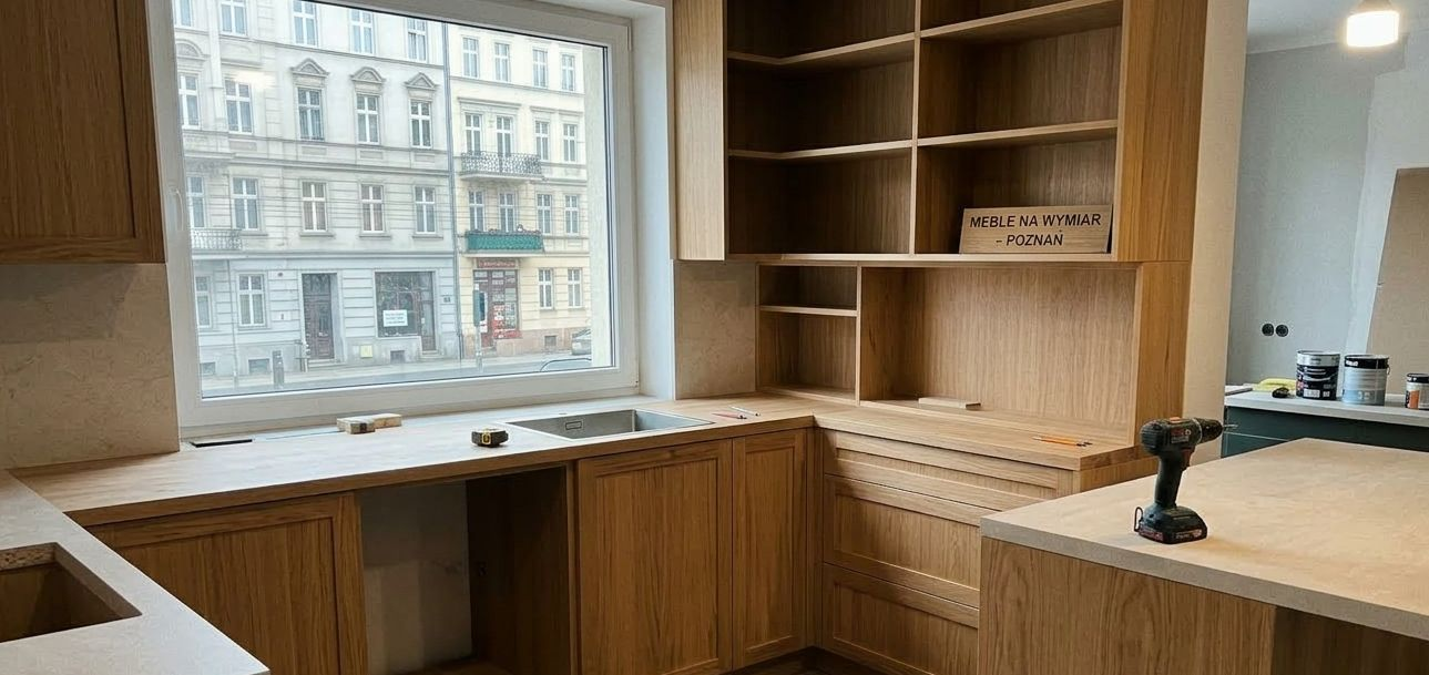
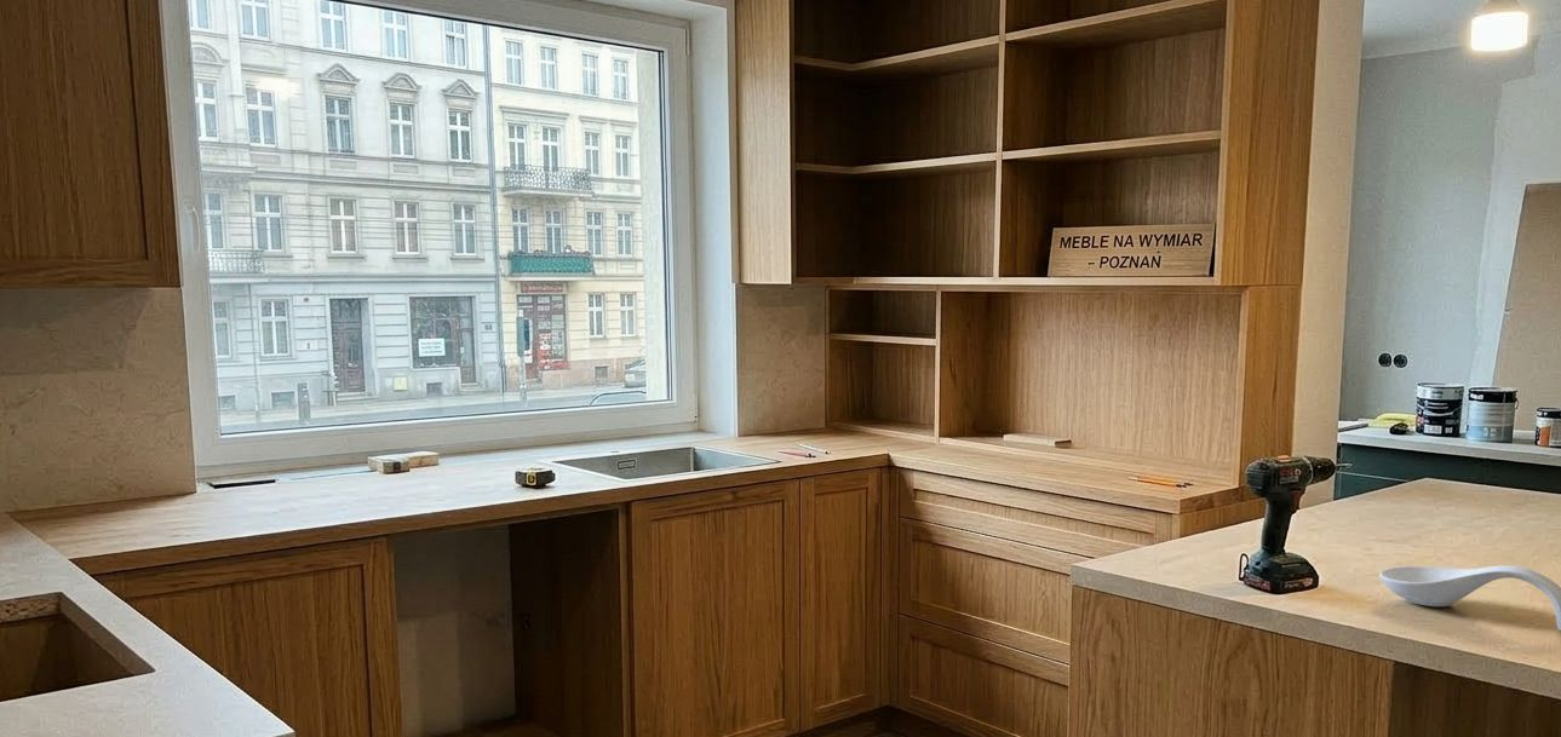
+ spoon rest (1471, 585)
